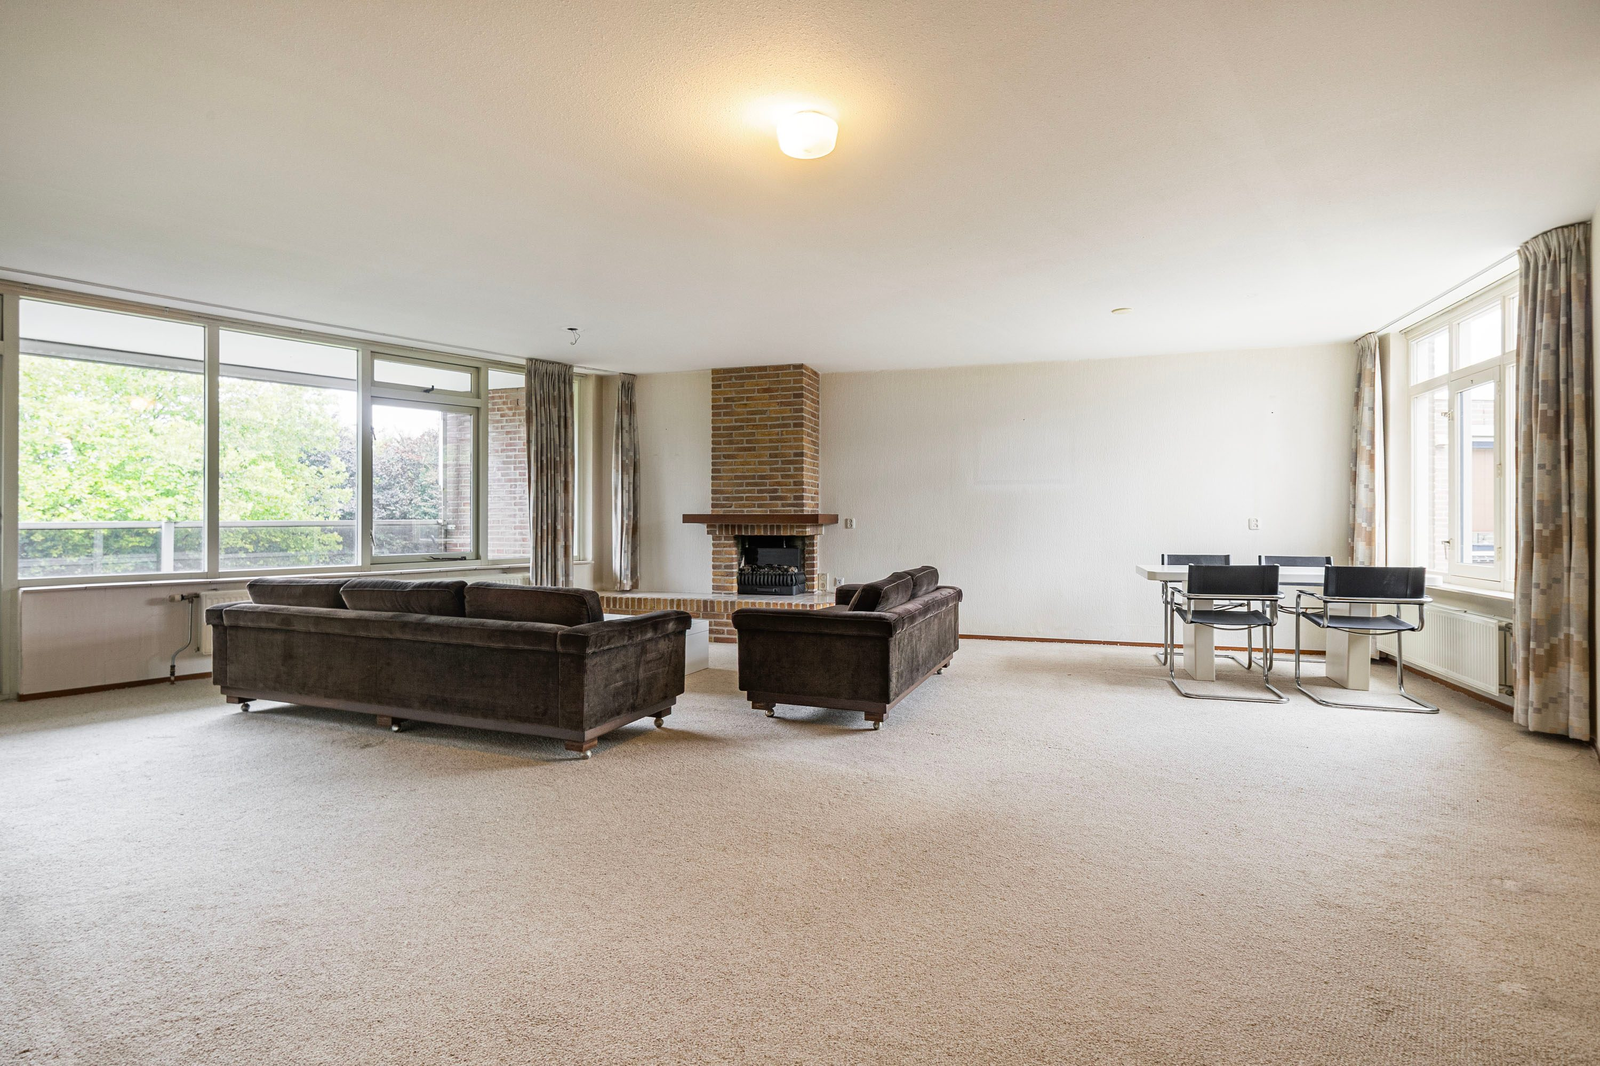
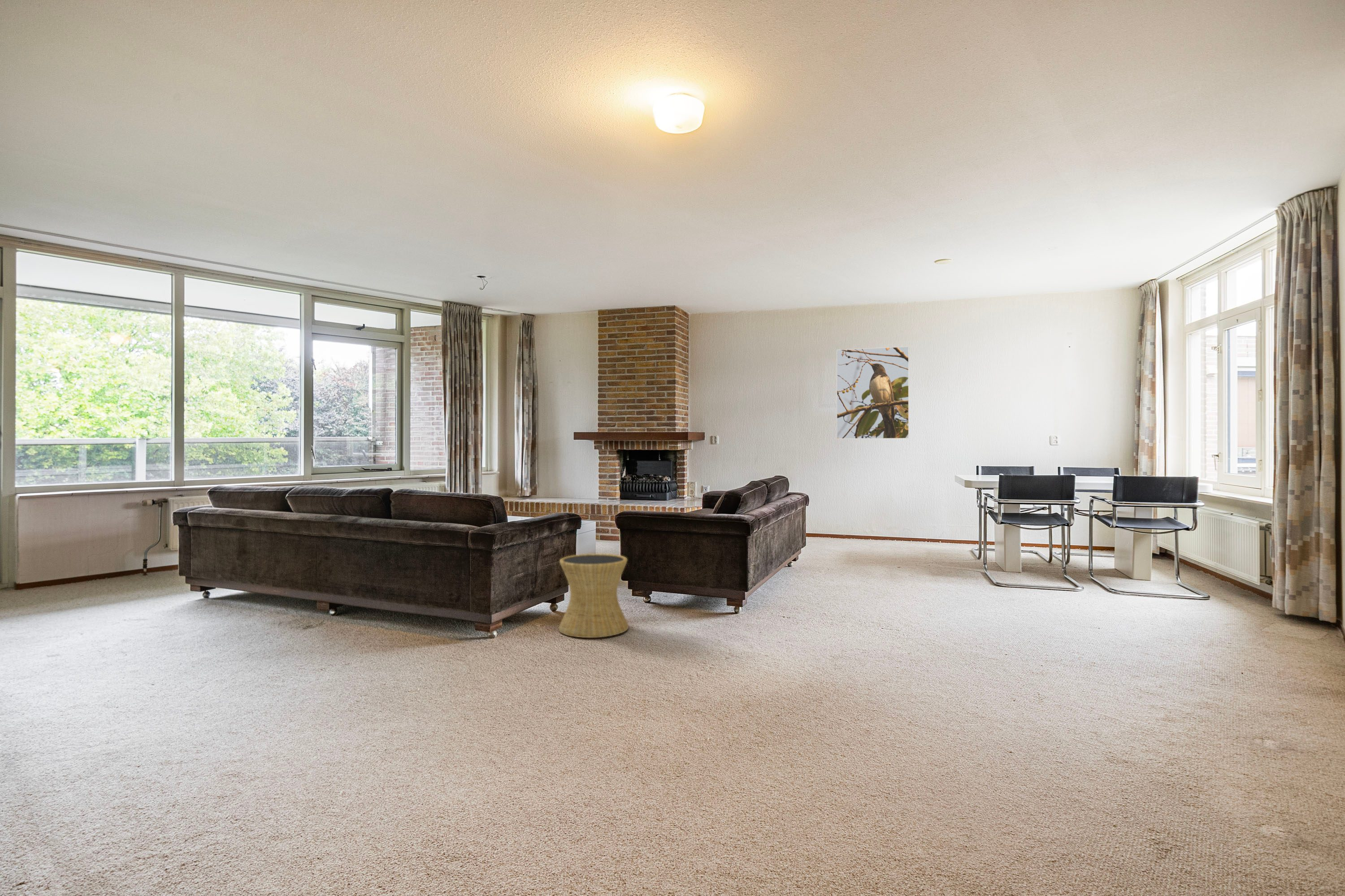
+ side table (594, 593)
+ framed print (872, 393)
